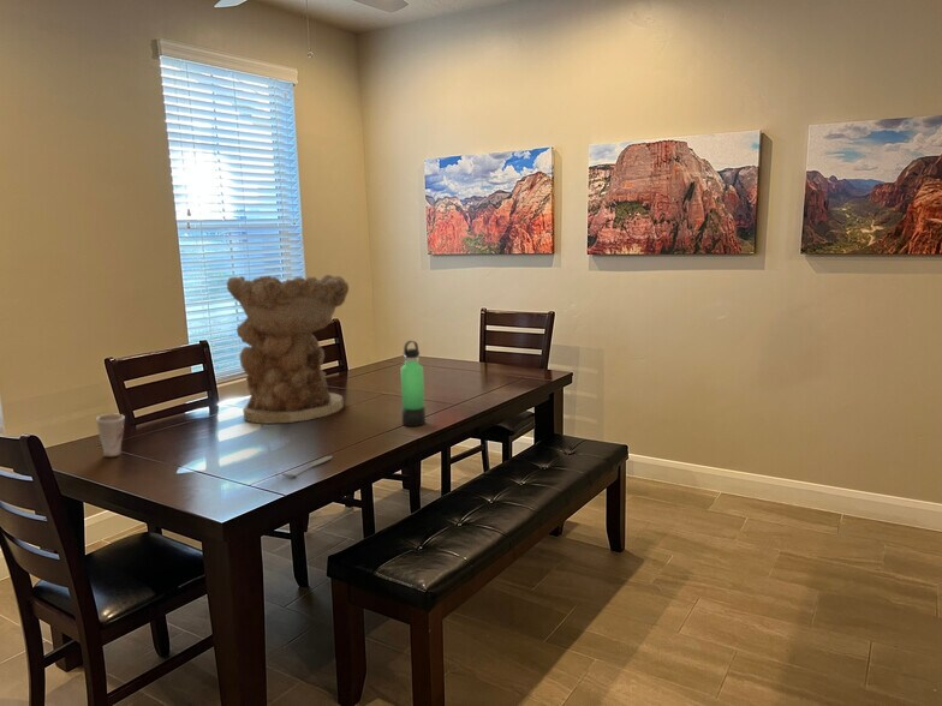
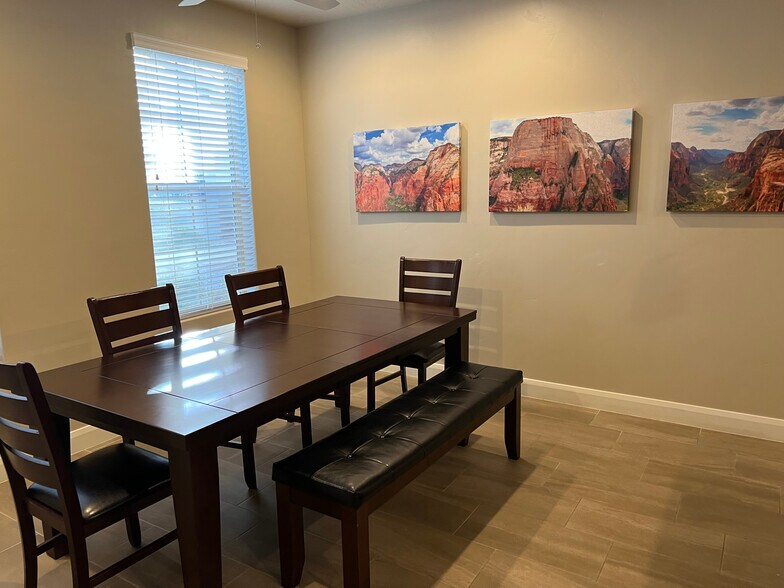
- decorative bowl (291, 343)
- spoon (308, 467)
- cup (112, 436)
- thermos bottle (412, 382)
